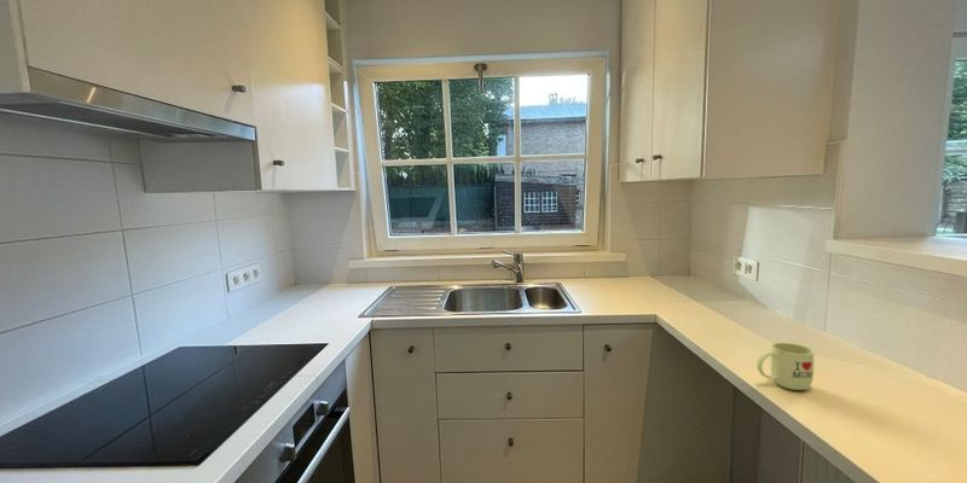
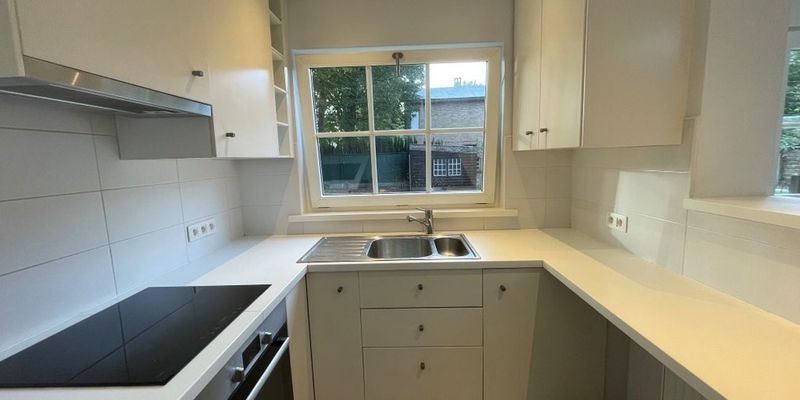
- mug (784, 367)
